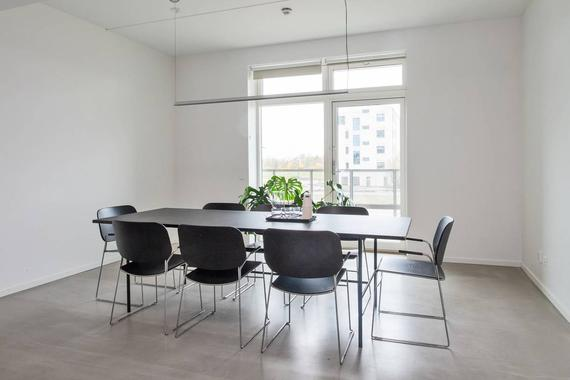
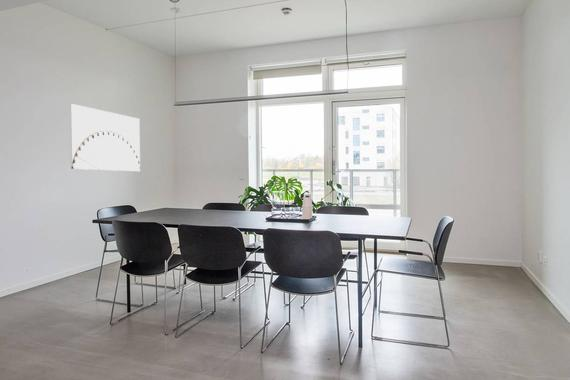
+ wall art (108, 141)
